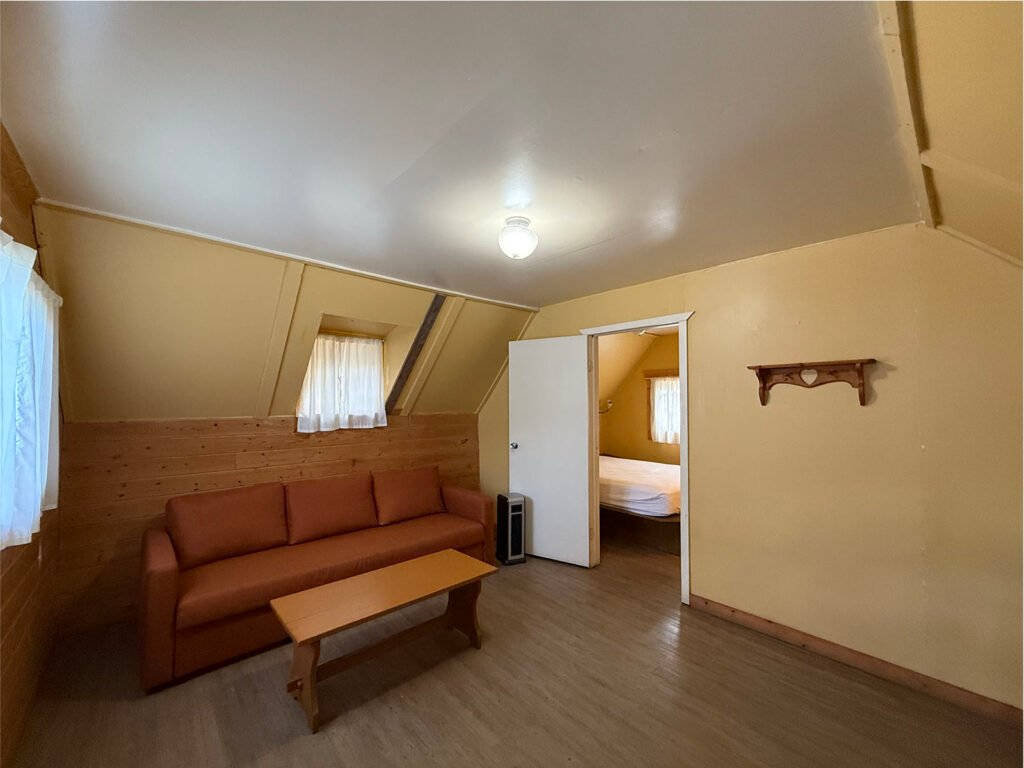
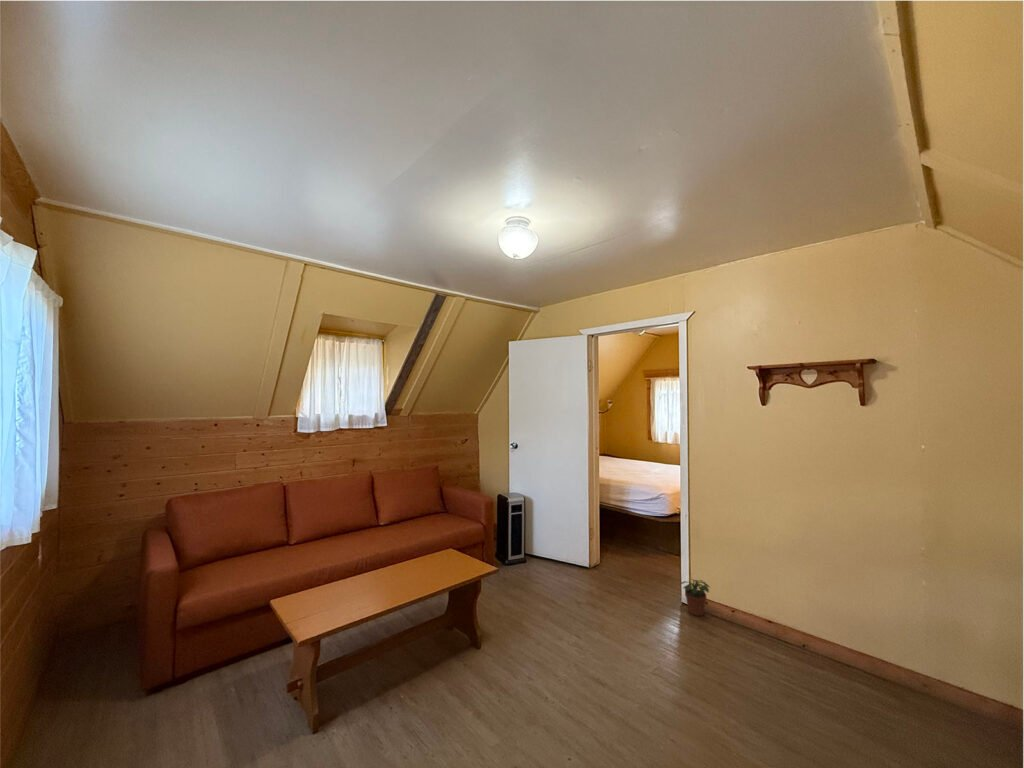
+ potted plant (695, 597)
